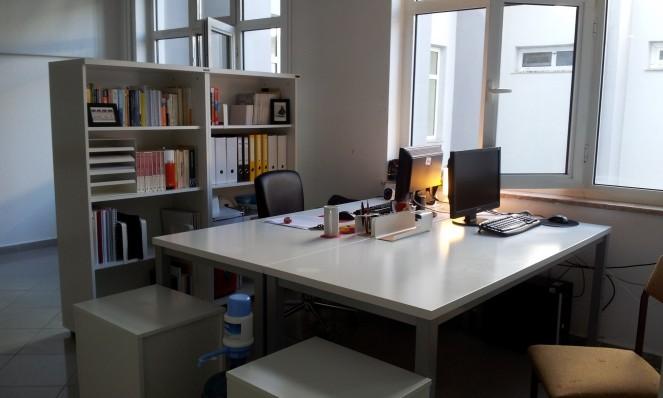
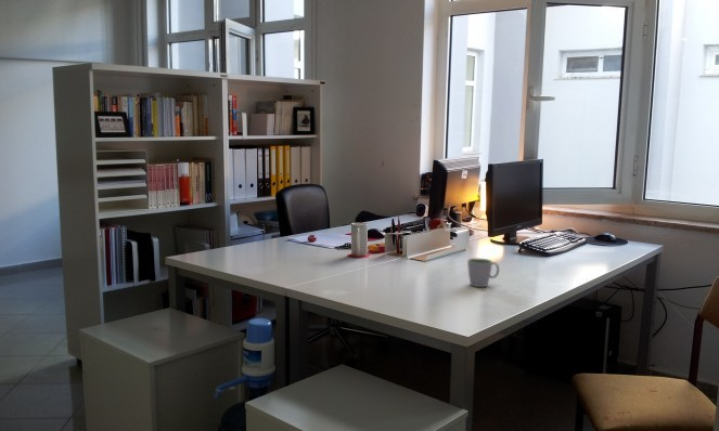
+ mug (484, 272)
